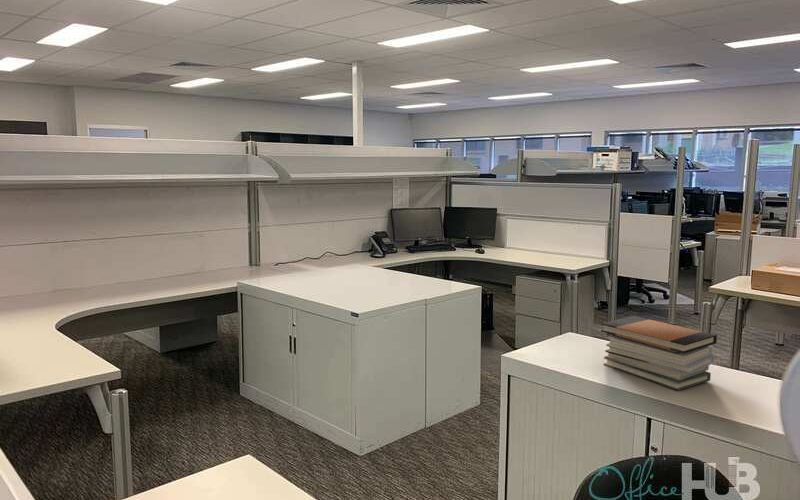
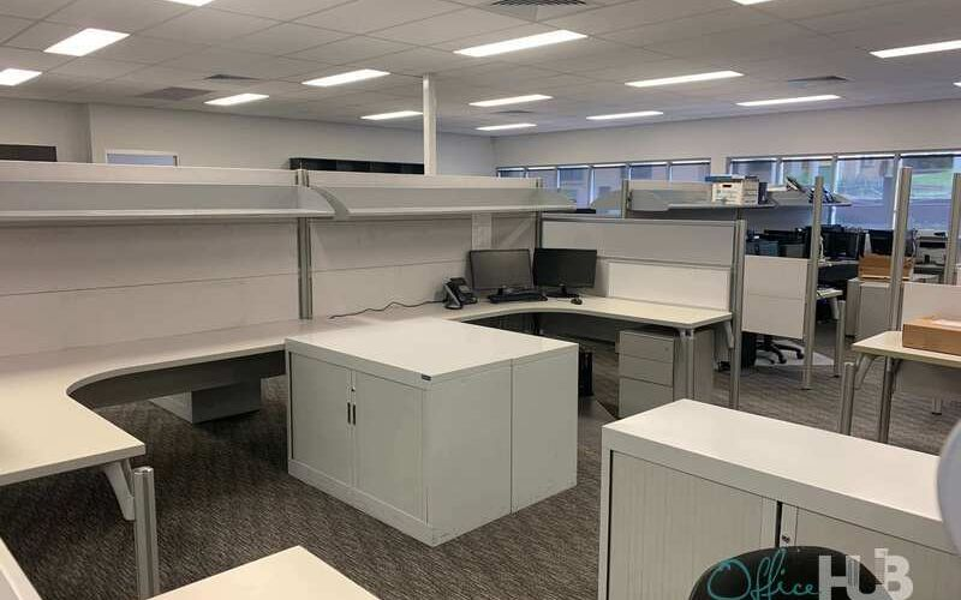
- book stack (656, 351)
